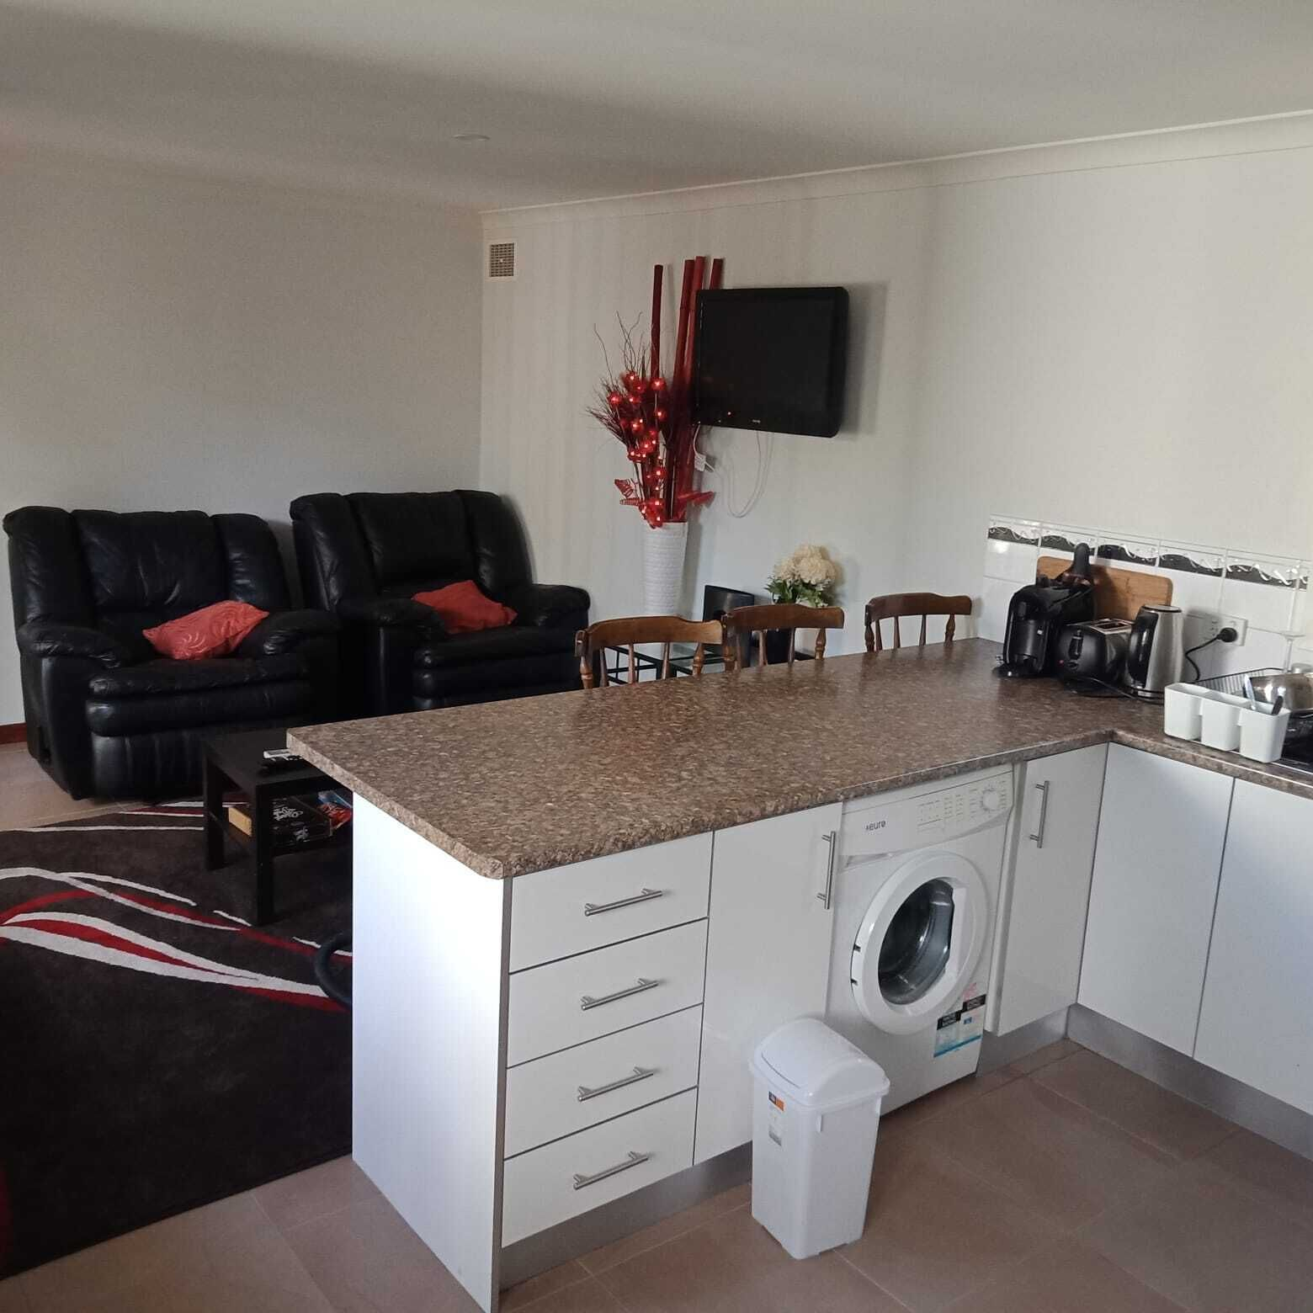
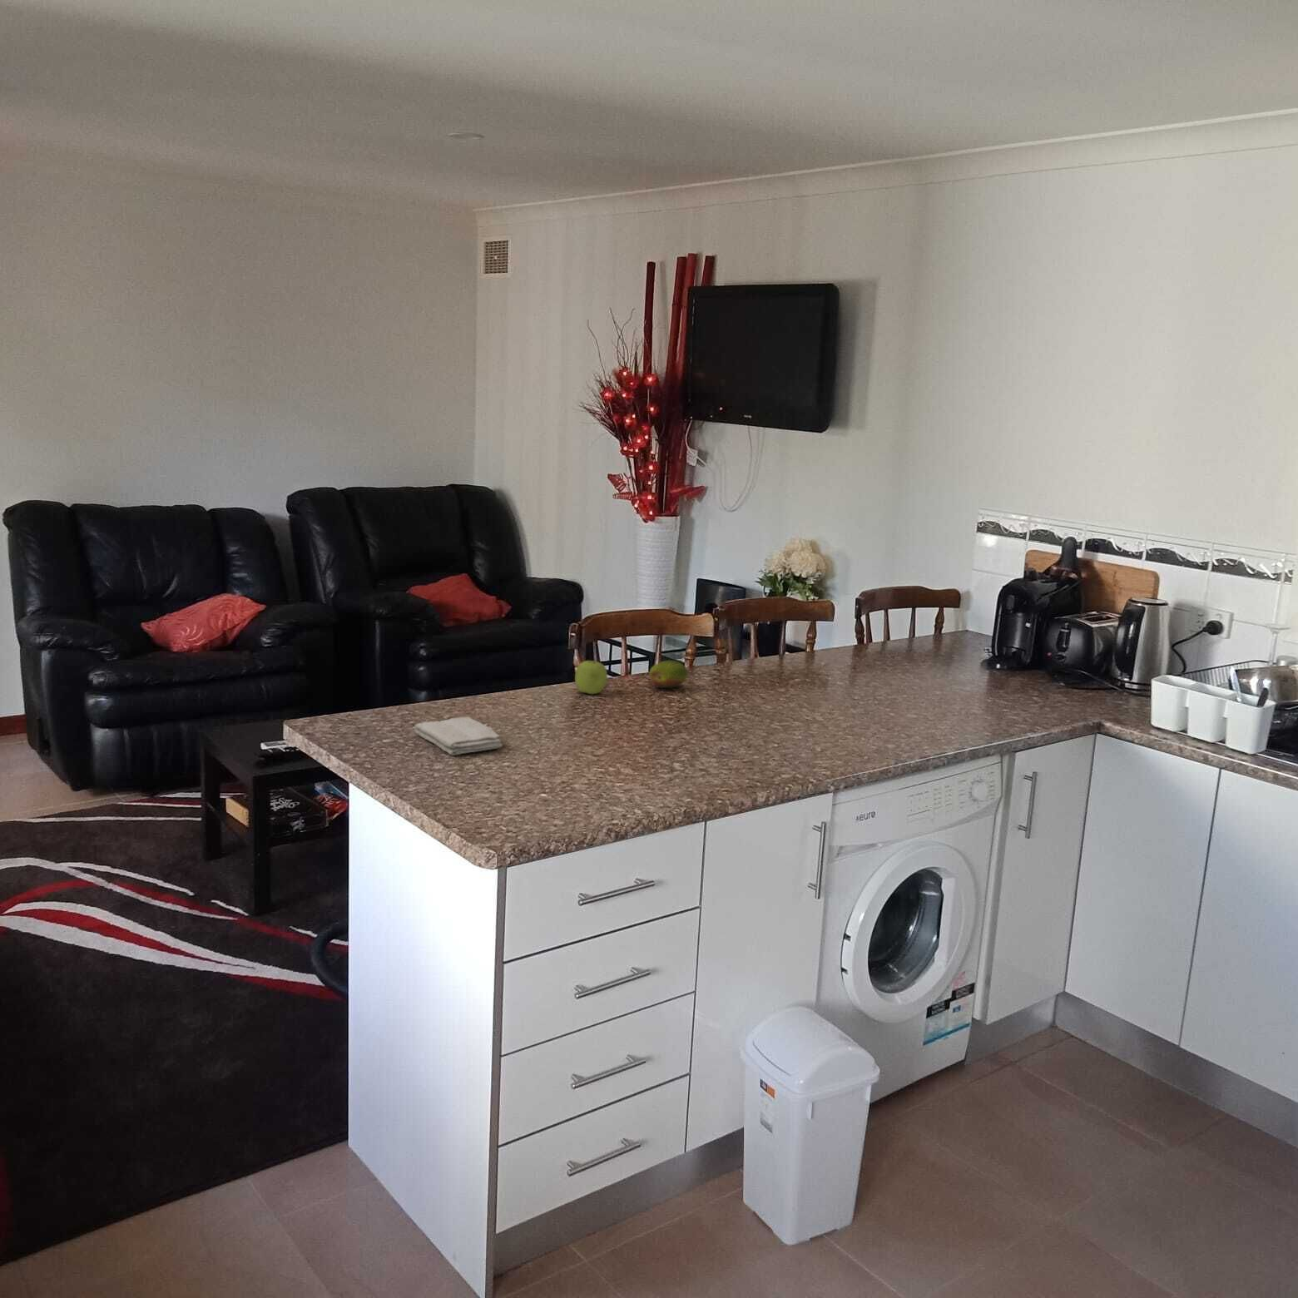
+ fruit (591, 675)
+ fruit (669, 674)
+ washcloth (458, 733)
